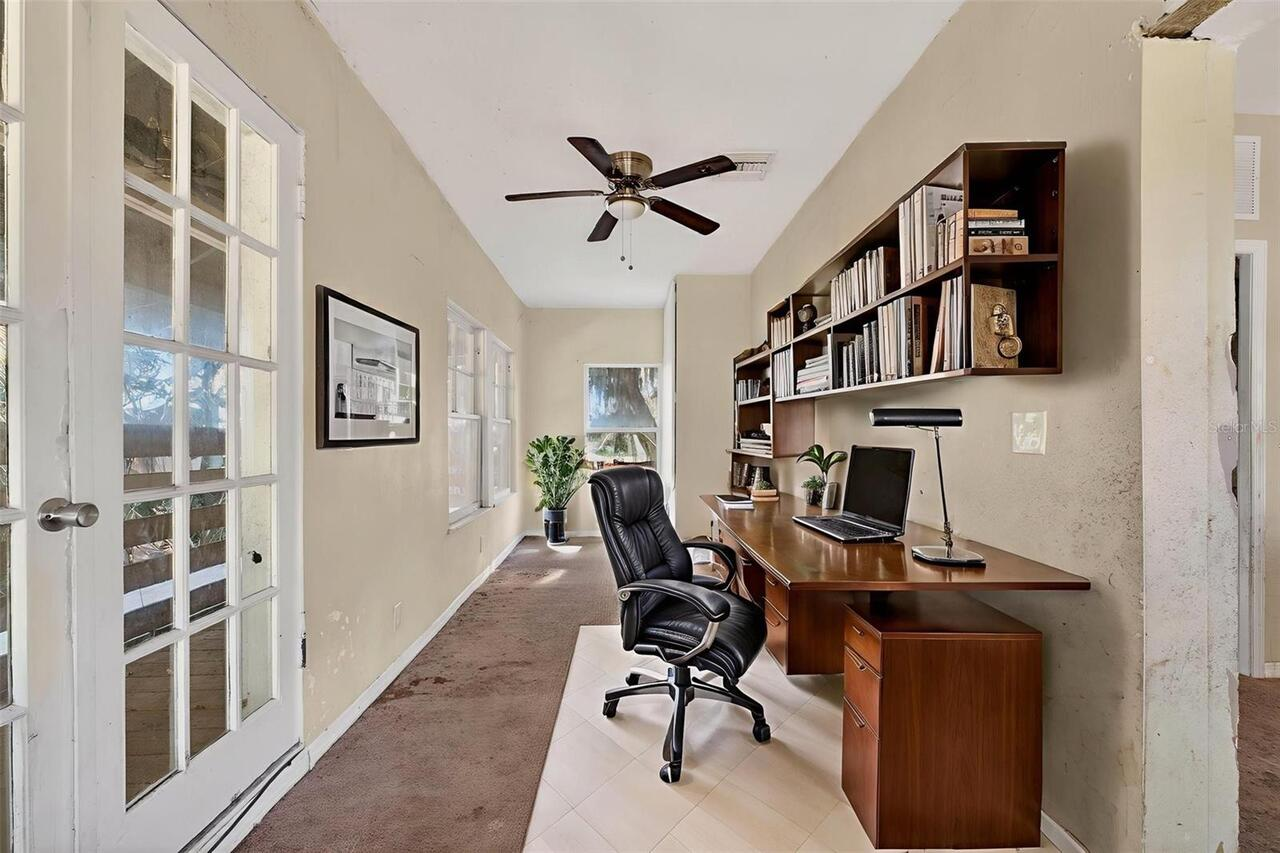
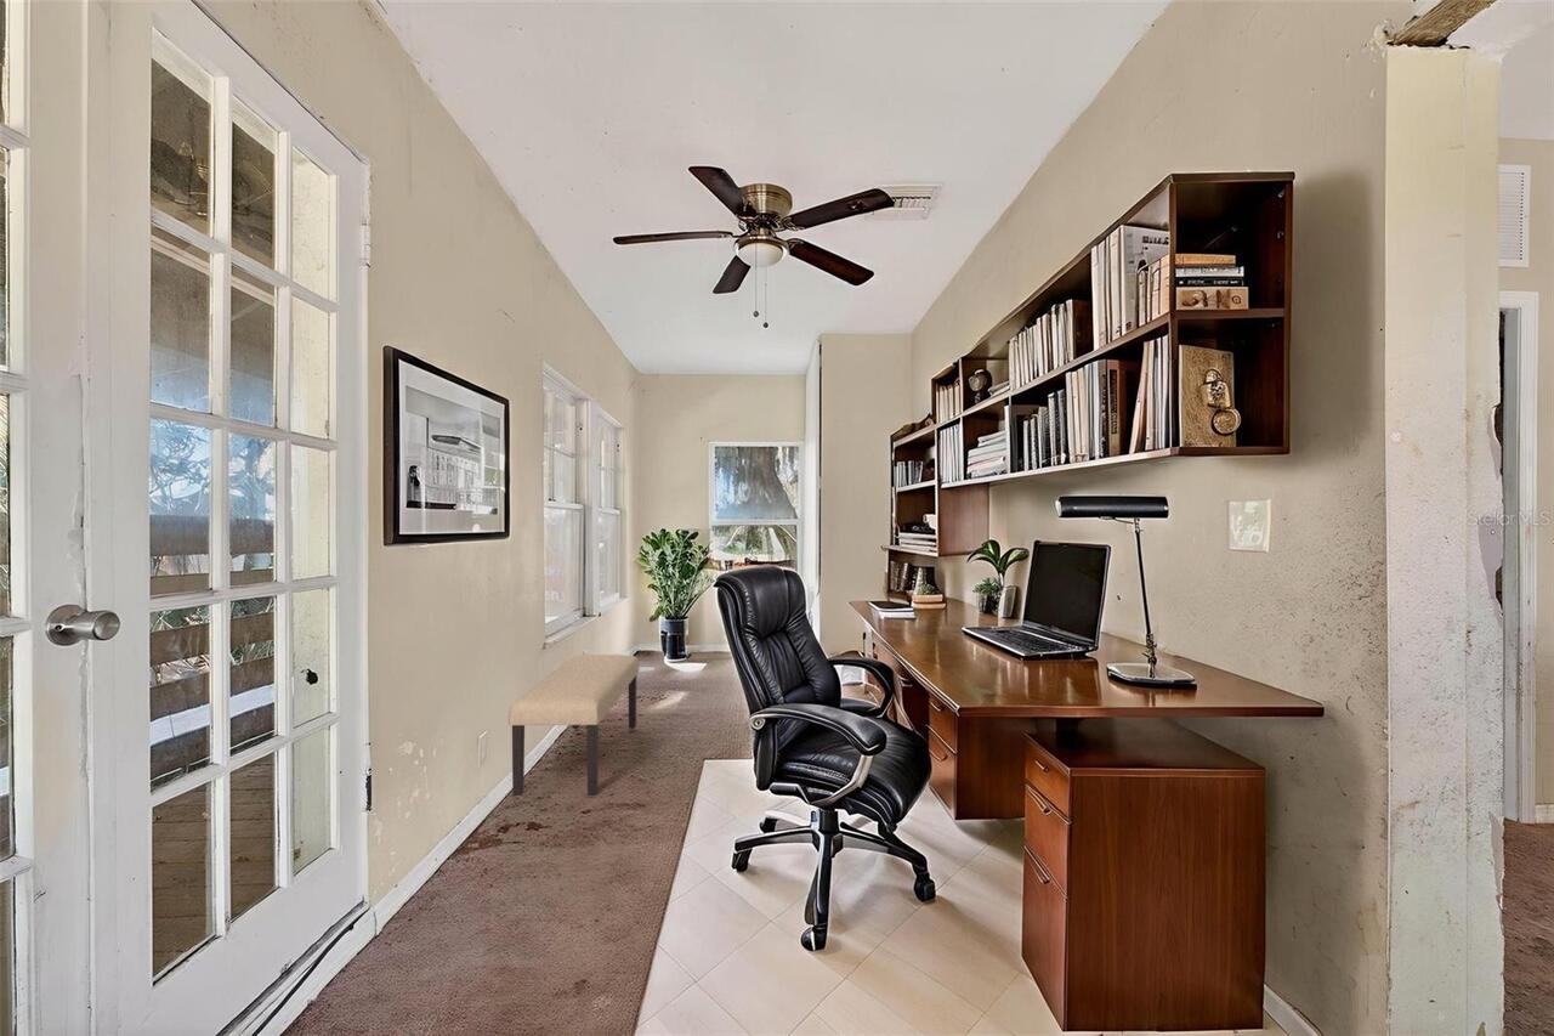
+ bench (583, 714)
